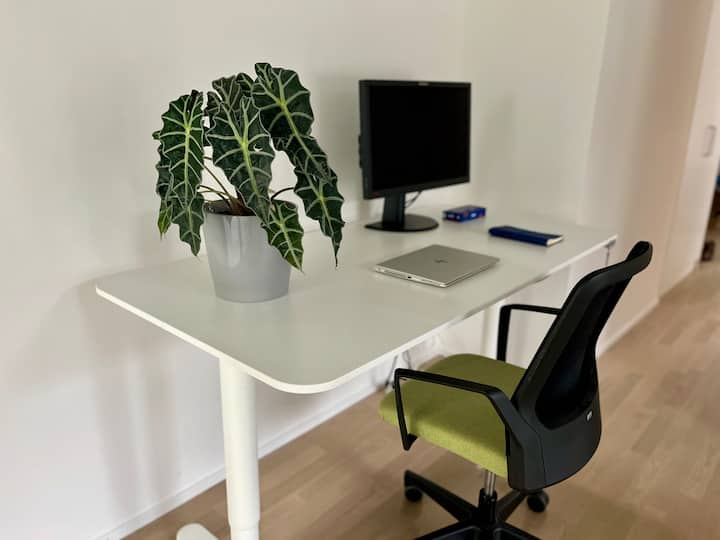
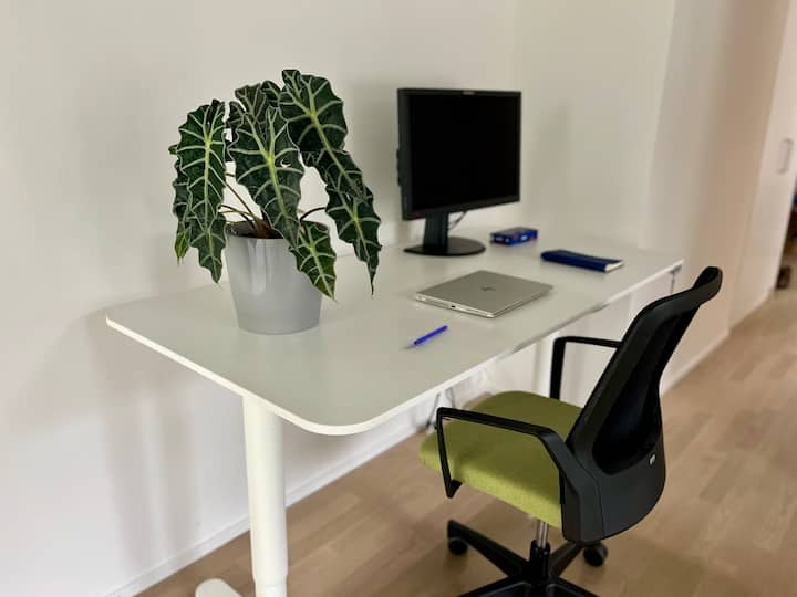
+ pen (432, 334)
